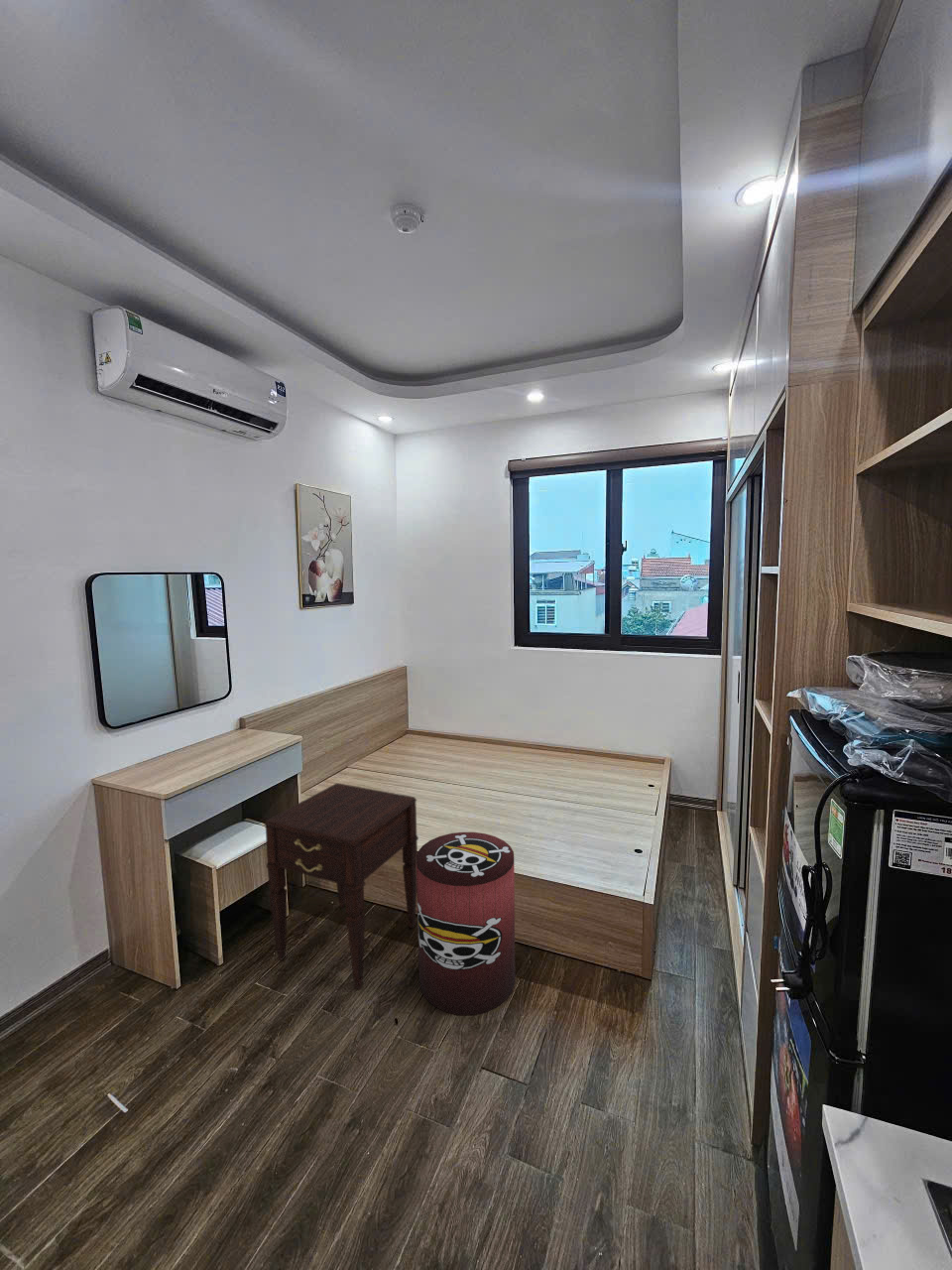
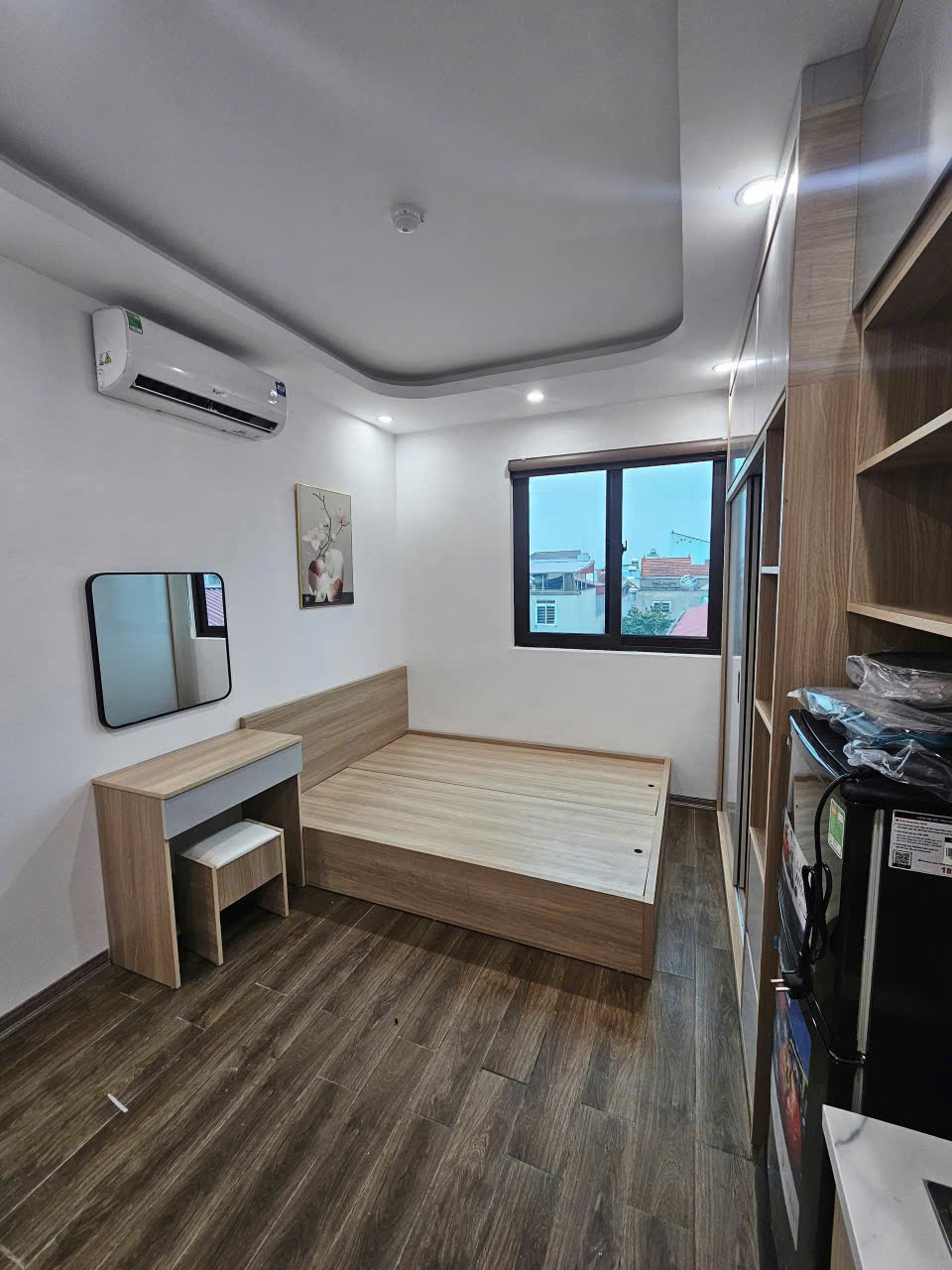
- nightstand (346, 876)
- waste bin (466, 916)
